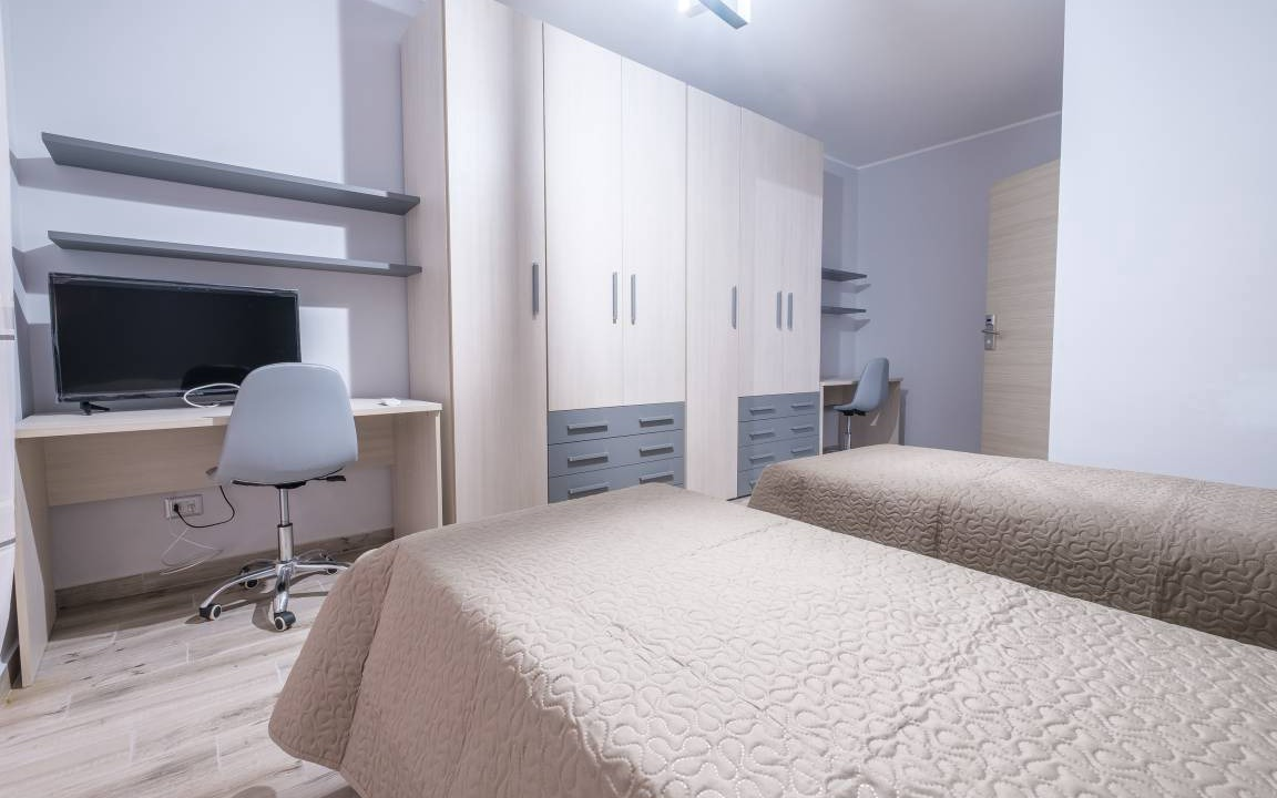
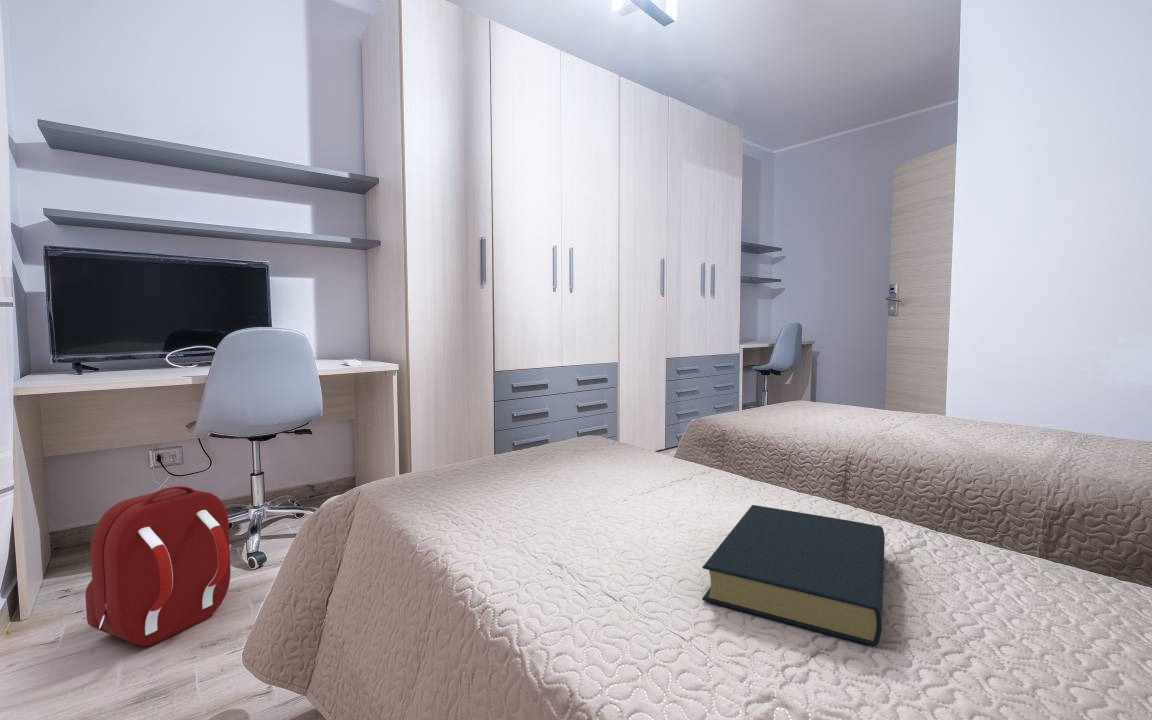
+ backpack (164, 558)
+ hardback book (801, 559)
